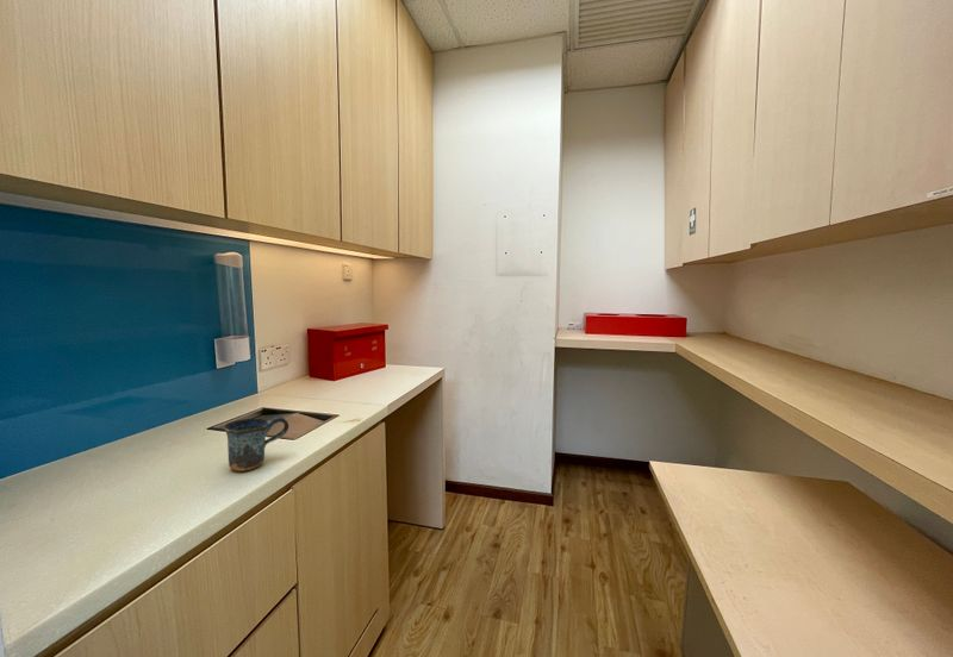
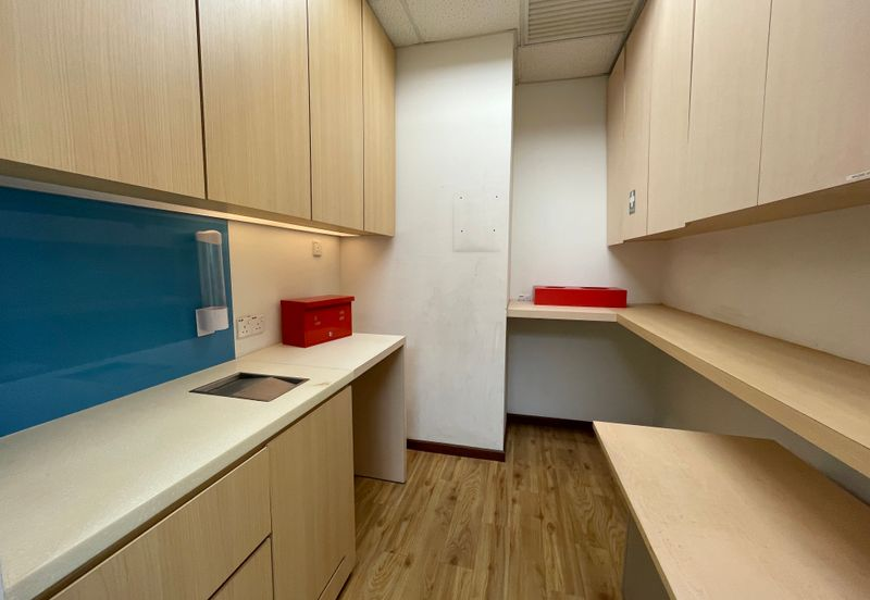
- mug (255, 443)
